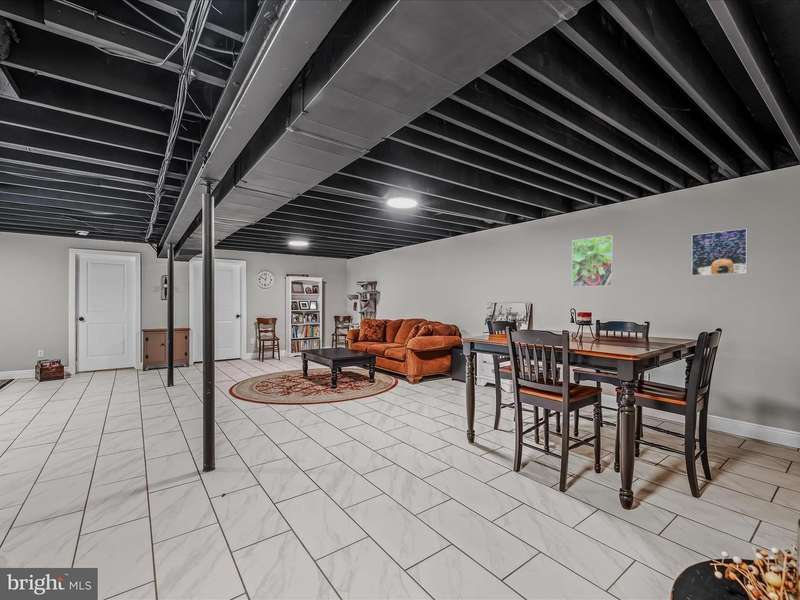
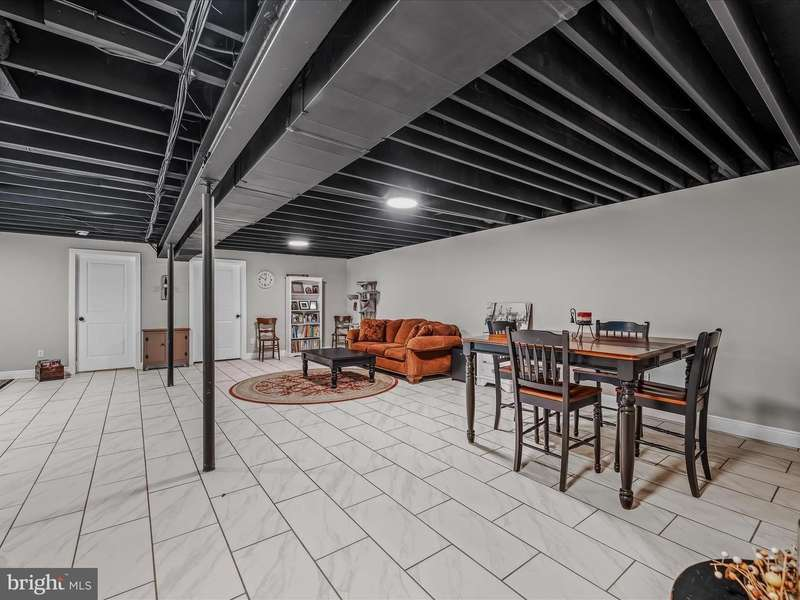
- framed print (591, 262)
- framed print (718, 253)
